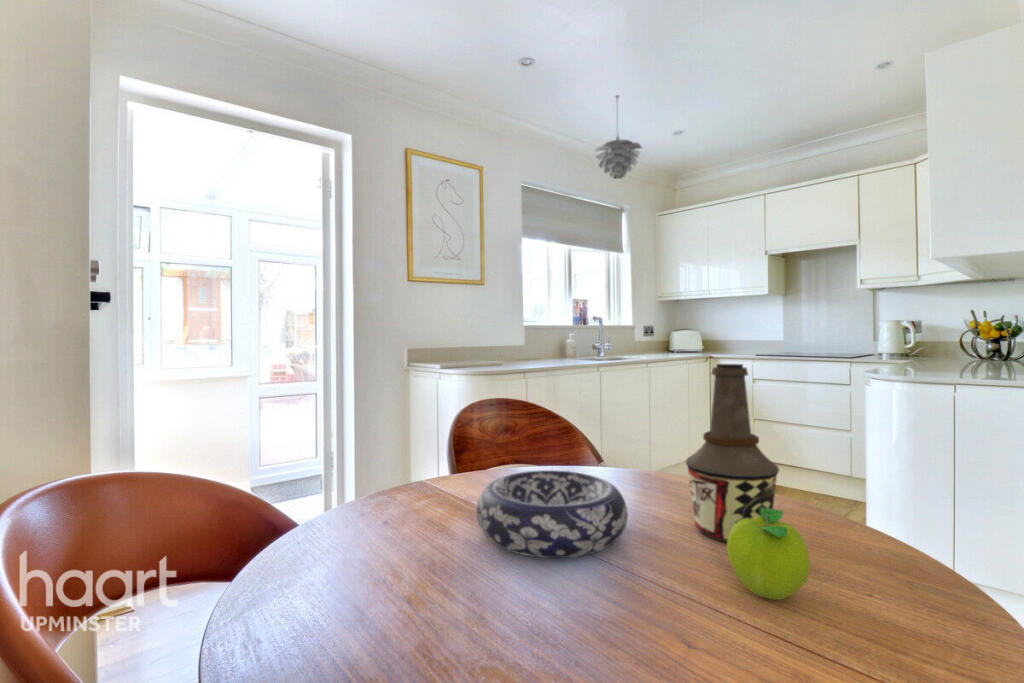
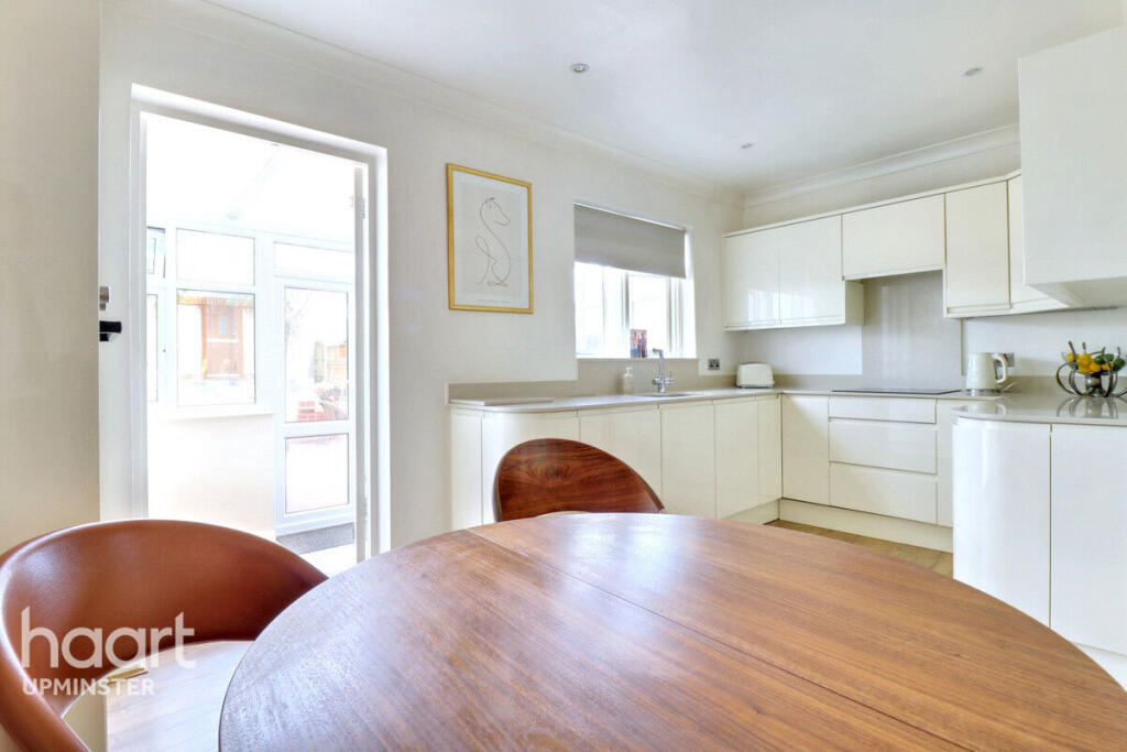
- fruit (766, 553)
- pendant light (617, 136)
- decorative bowl (551, 510)
- bottle (729, 446)
